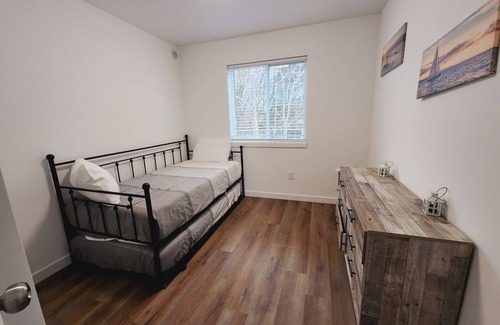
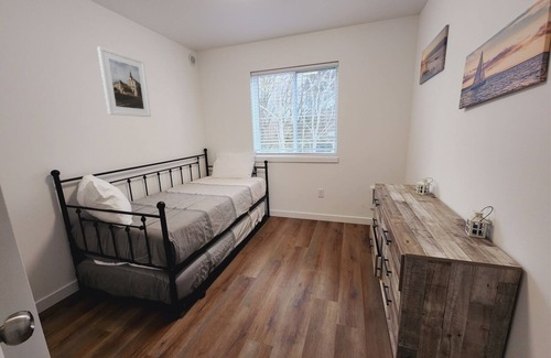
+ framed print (127, 85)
